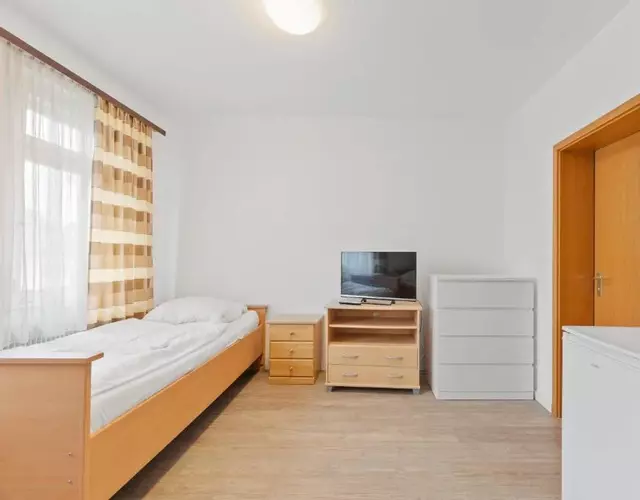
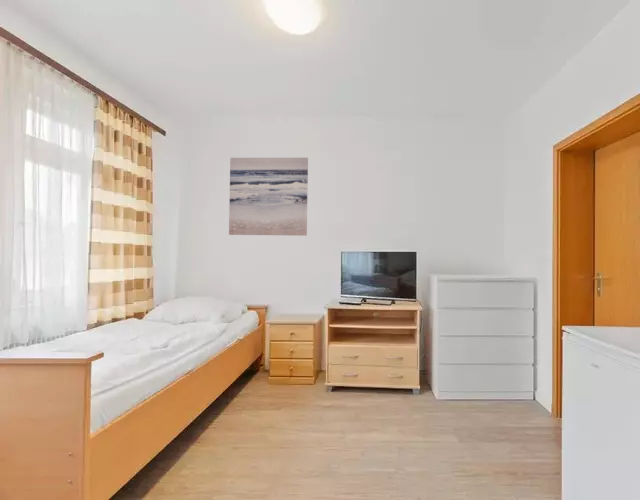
+ wall art (268, 196)
